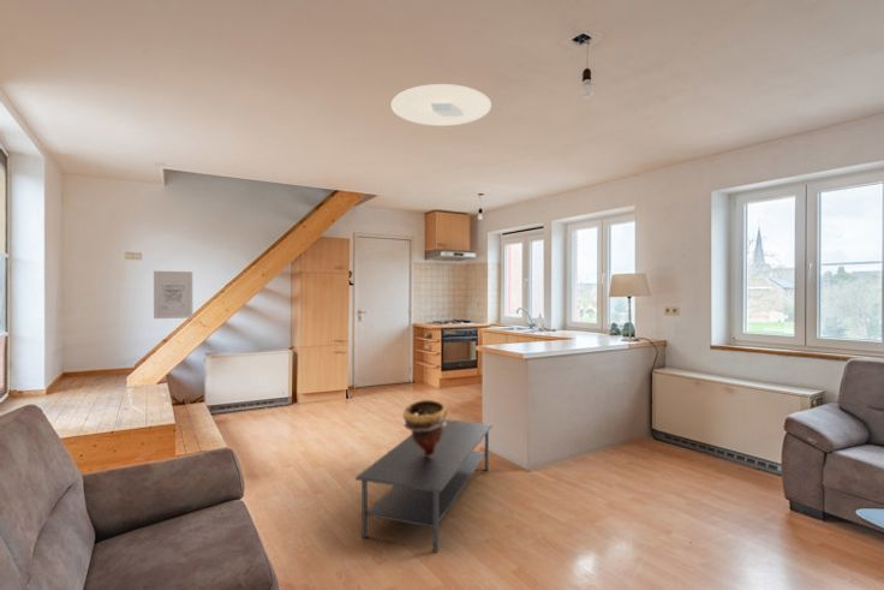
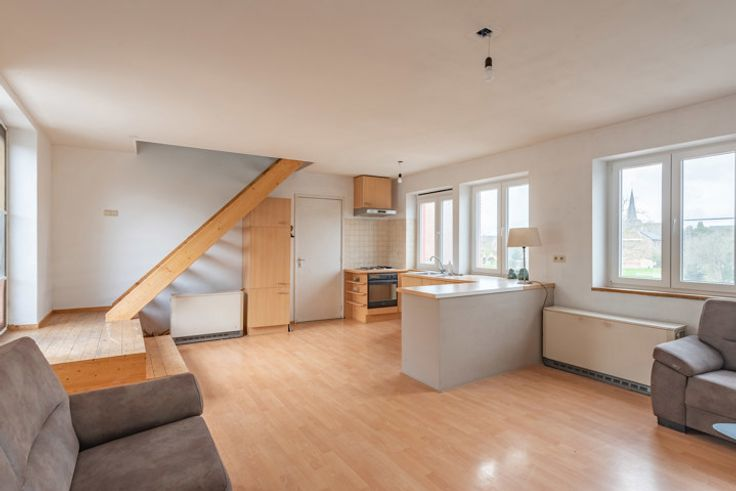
- coffee table (435, 471)
- ceiling light (441, 102)
- decorative bowl (424, 429)
- wall art (173, 294)
